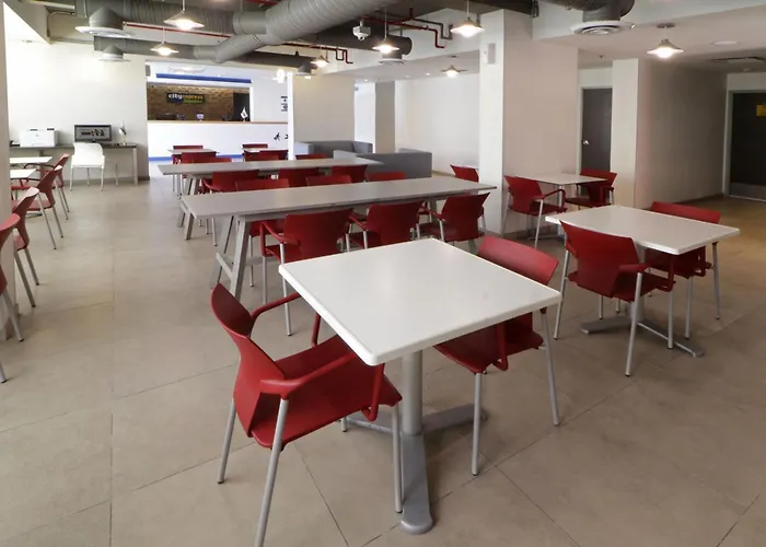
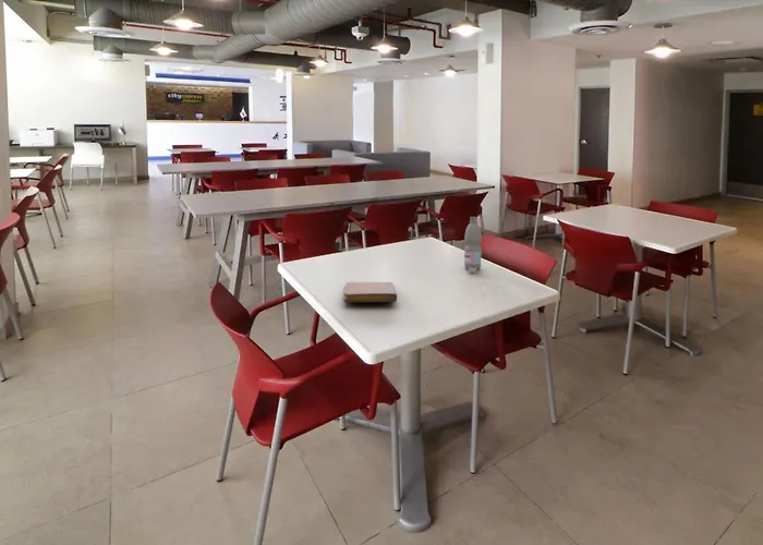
+ notebook (370, 291)
+ water bottle (473, 243)
